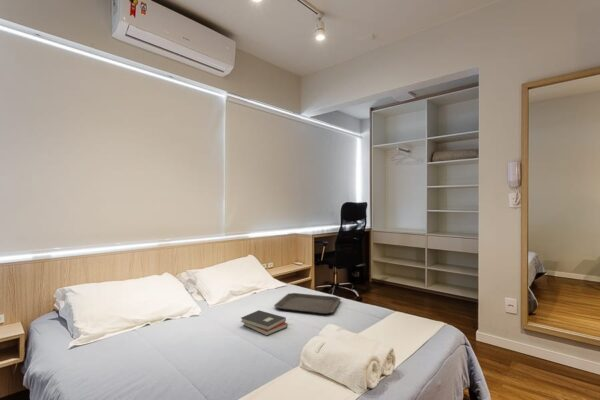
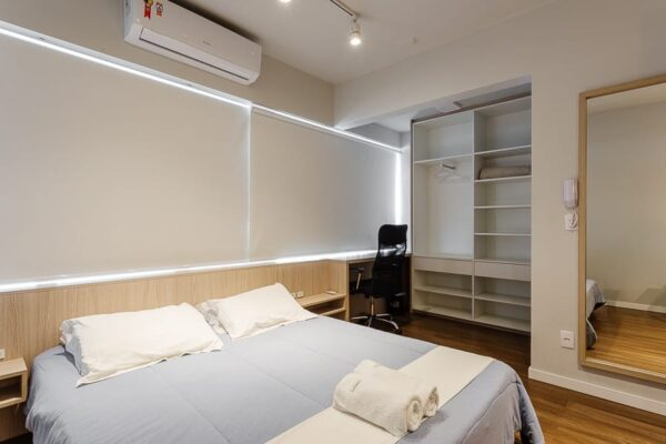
- hardback book (263, 321)
- tray (308, 303)
